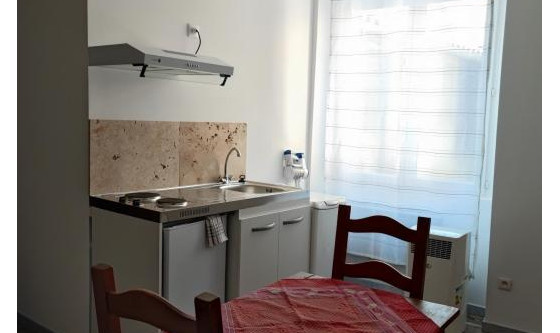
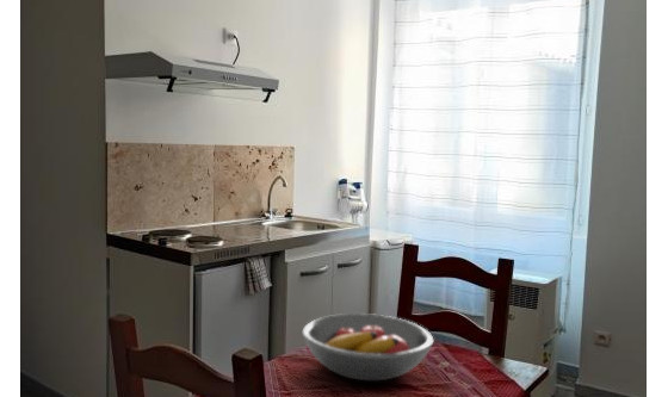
+ fruit bowl (366, 346)
